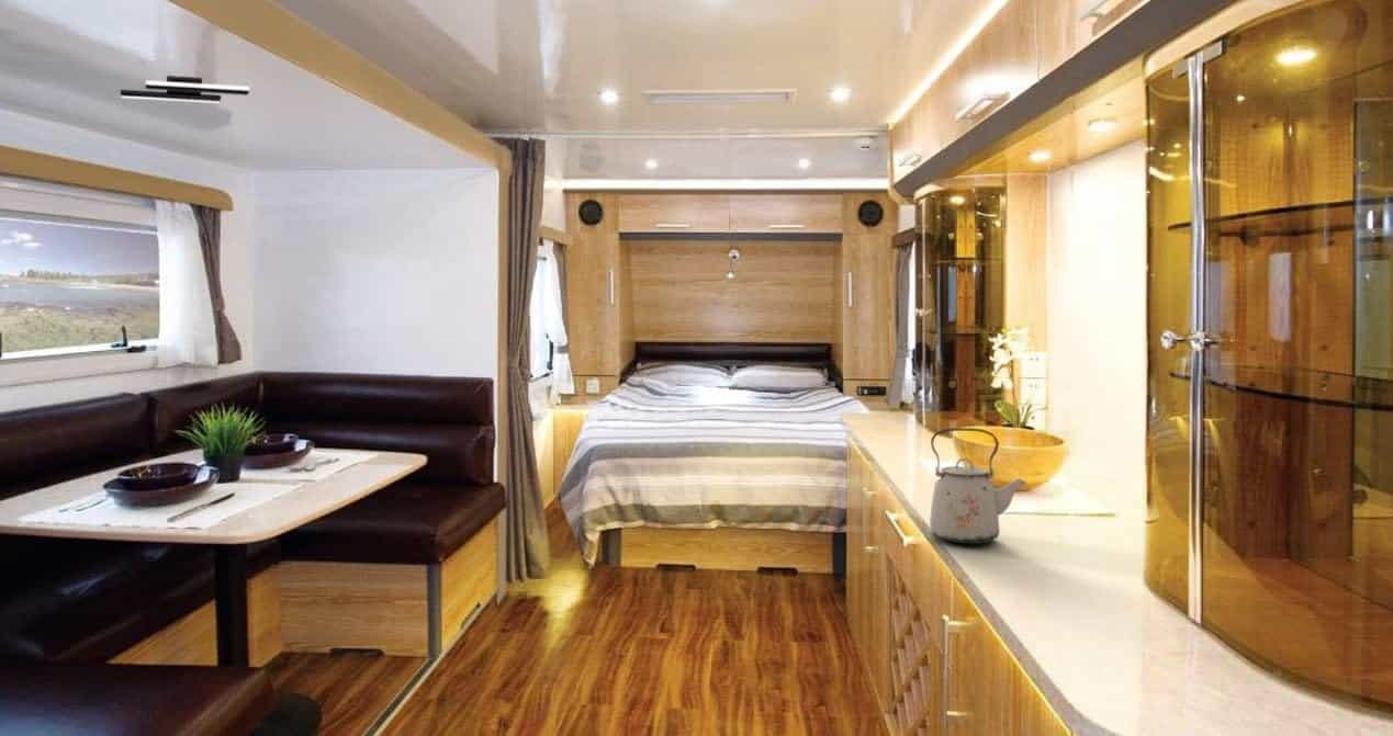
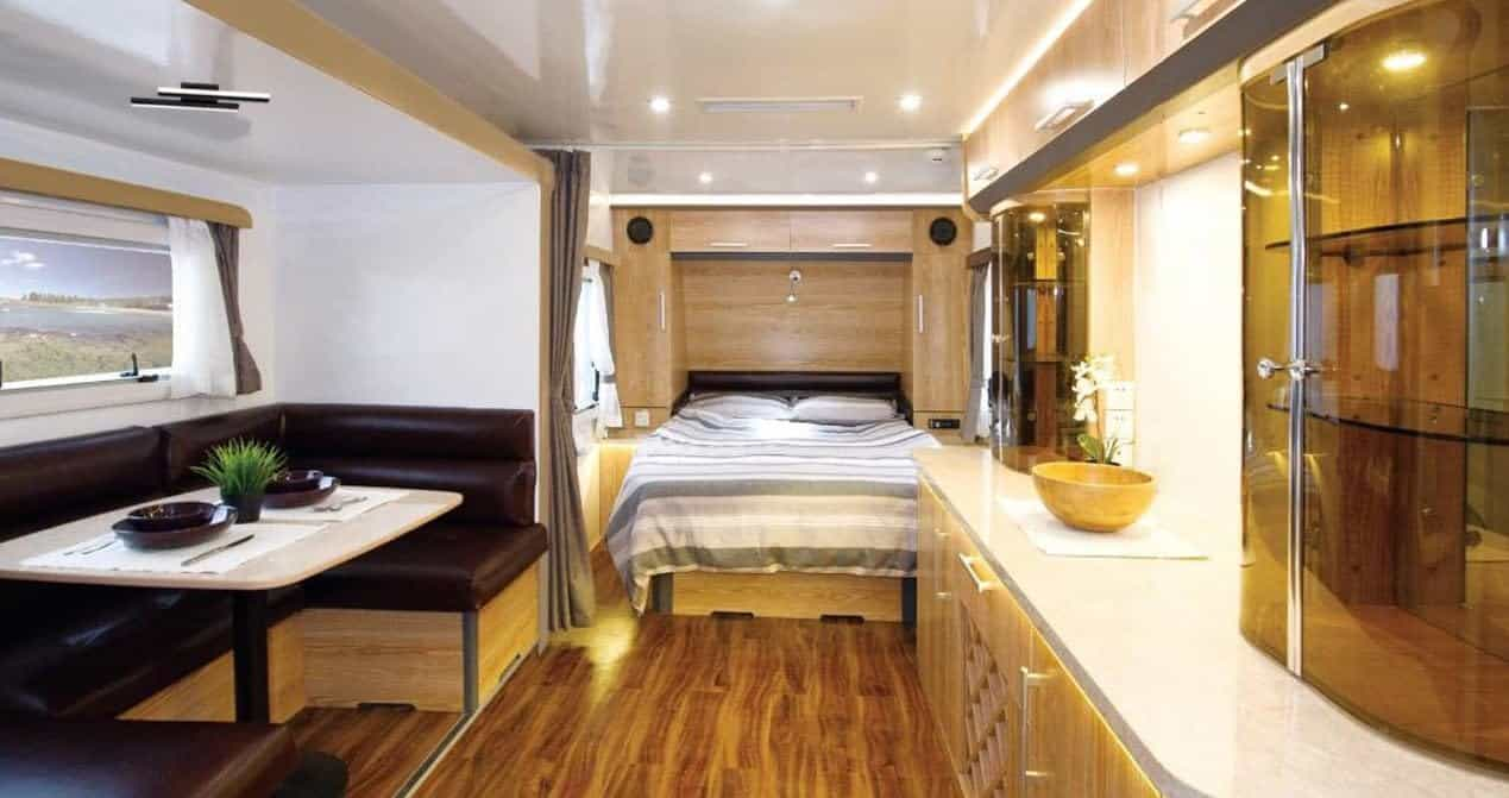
- kettle (977, 484)
